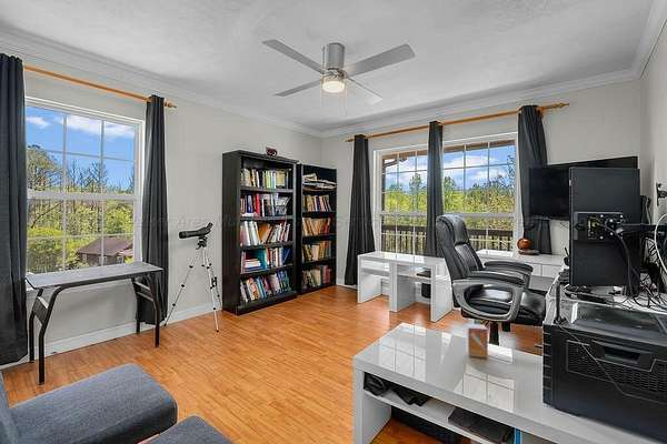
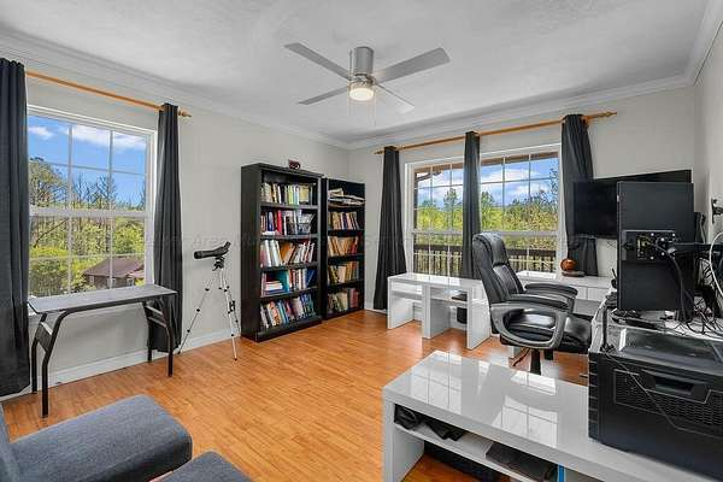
- small box (476, 340)
